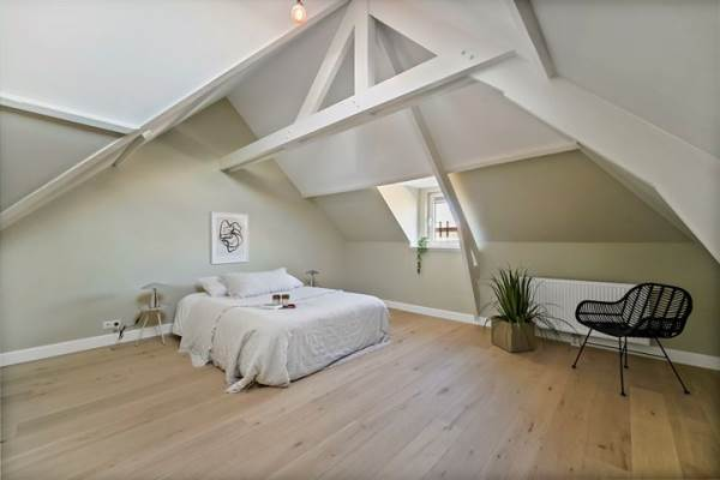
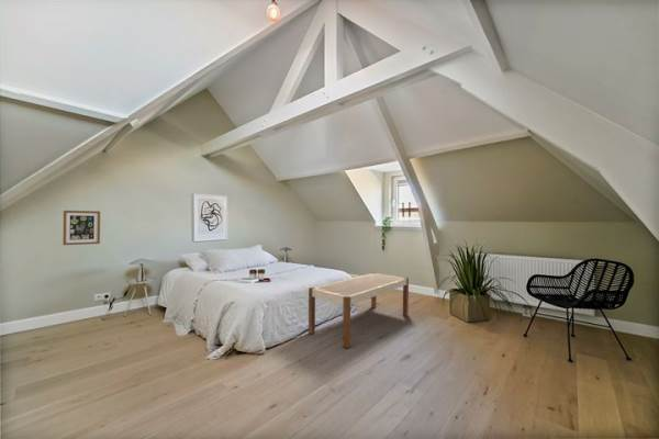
+ bench (362, 300)
+ wall art (81, 227)
